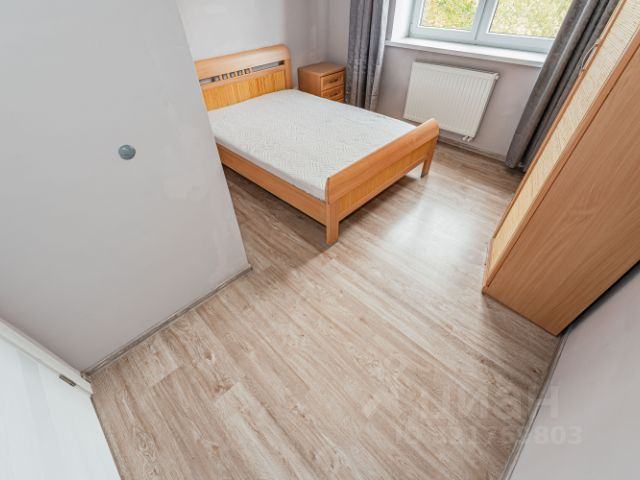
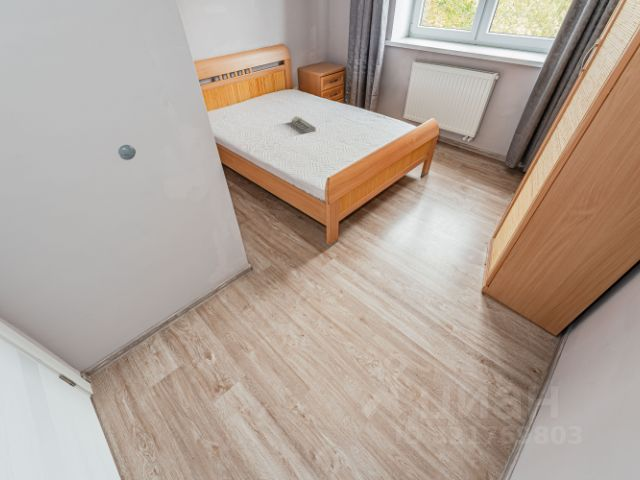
+ tray (304, 123)
